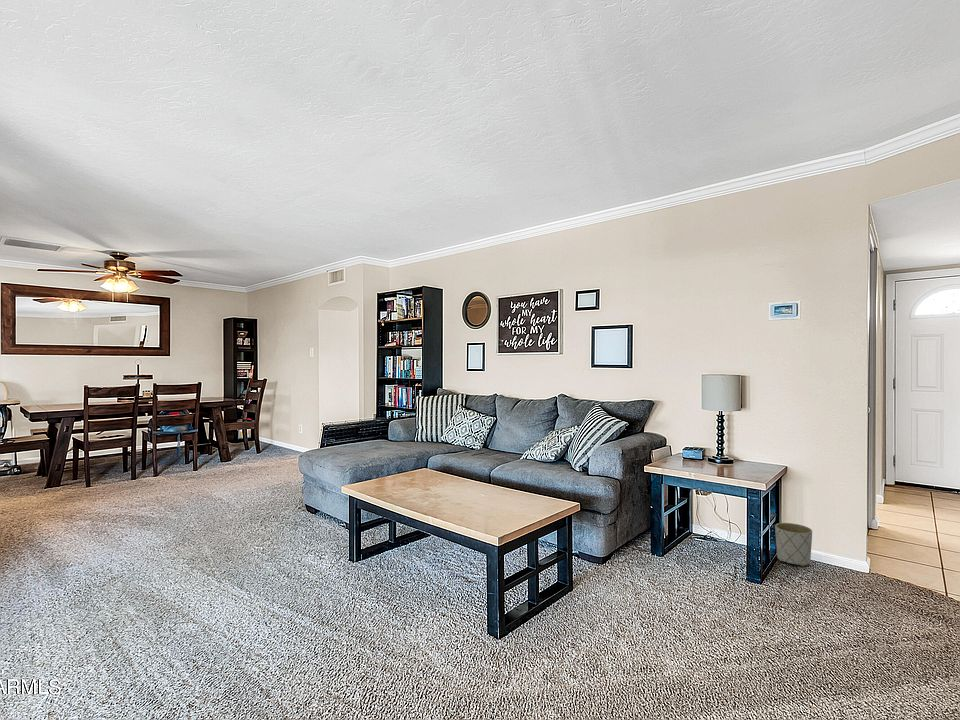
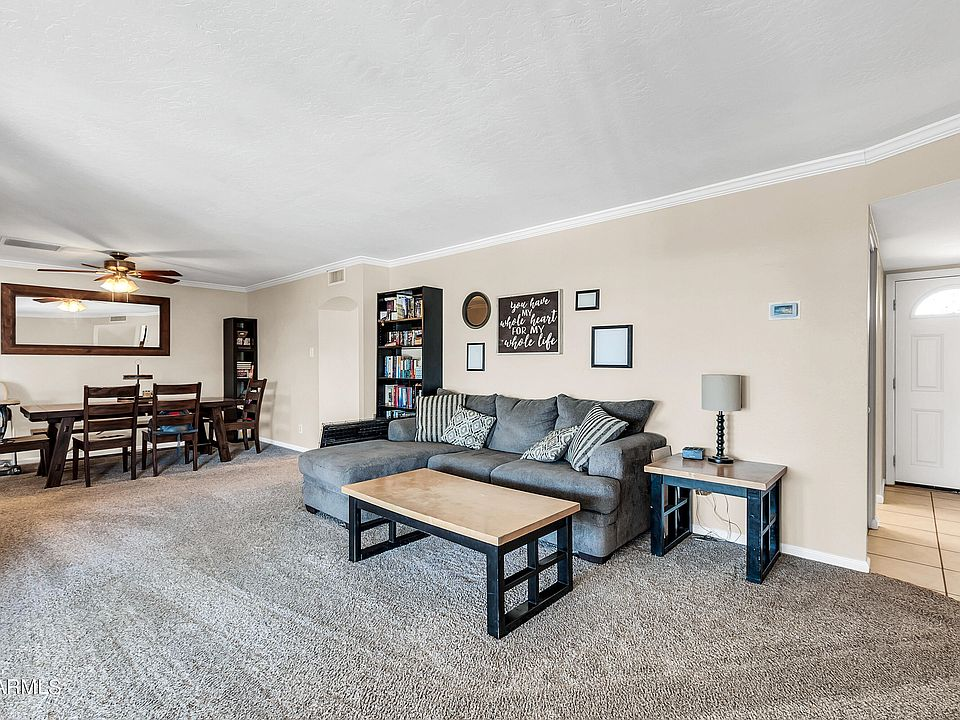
- planter (793, 544)
